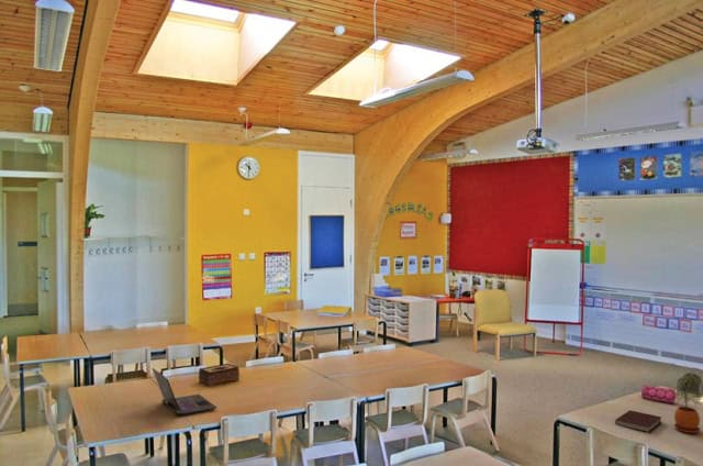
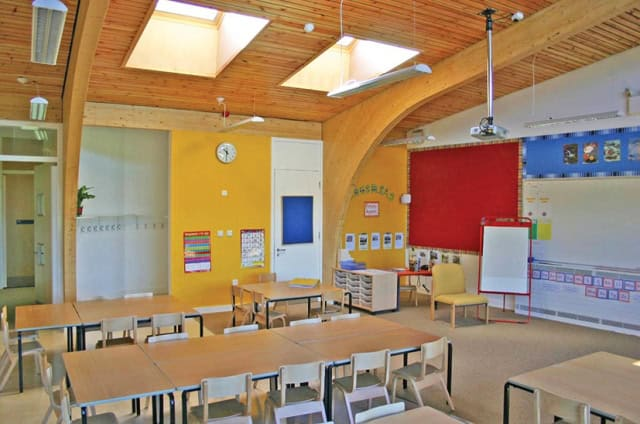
- tissue box (219, 374)
- potted plant (690, 400)
- notebook (638, 420)
- laptop (187, 396)
- pencil case (658, 392)
